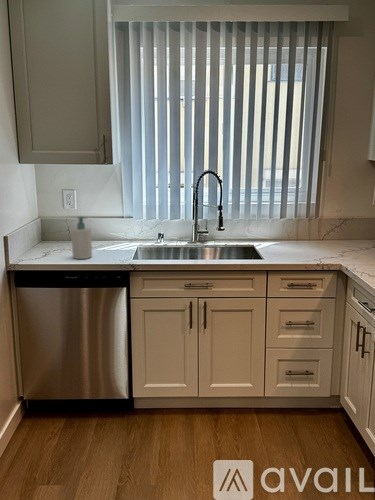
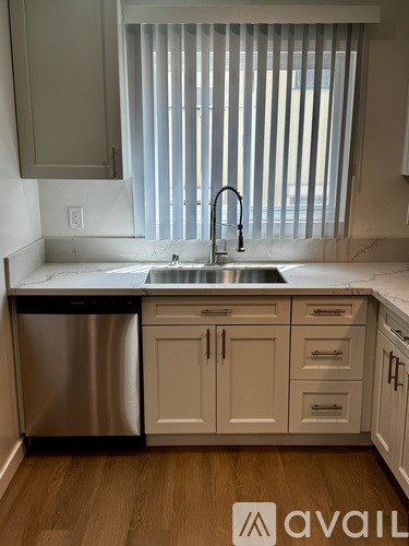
- soap bottle (81, 237)
